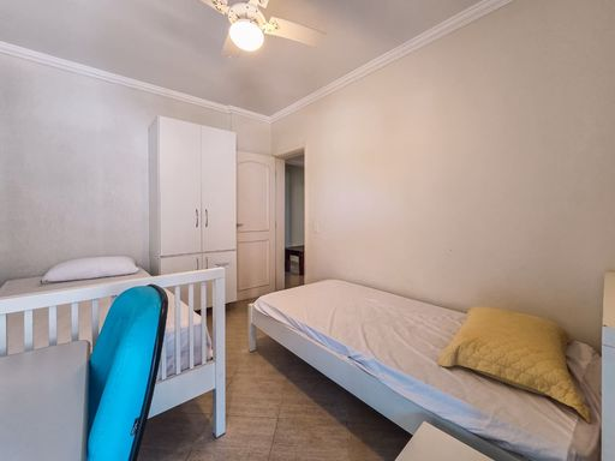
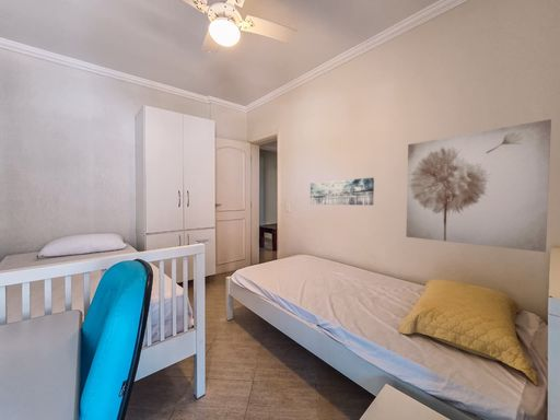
+ wall art (338, 192)
+ wall art (465, 188)
